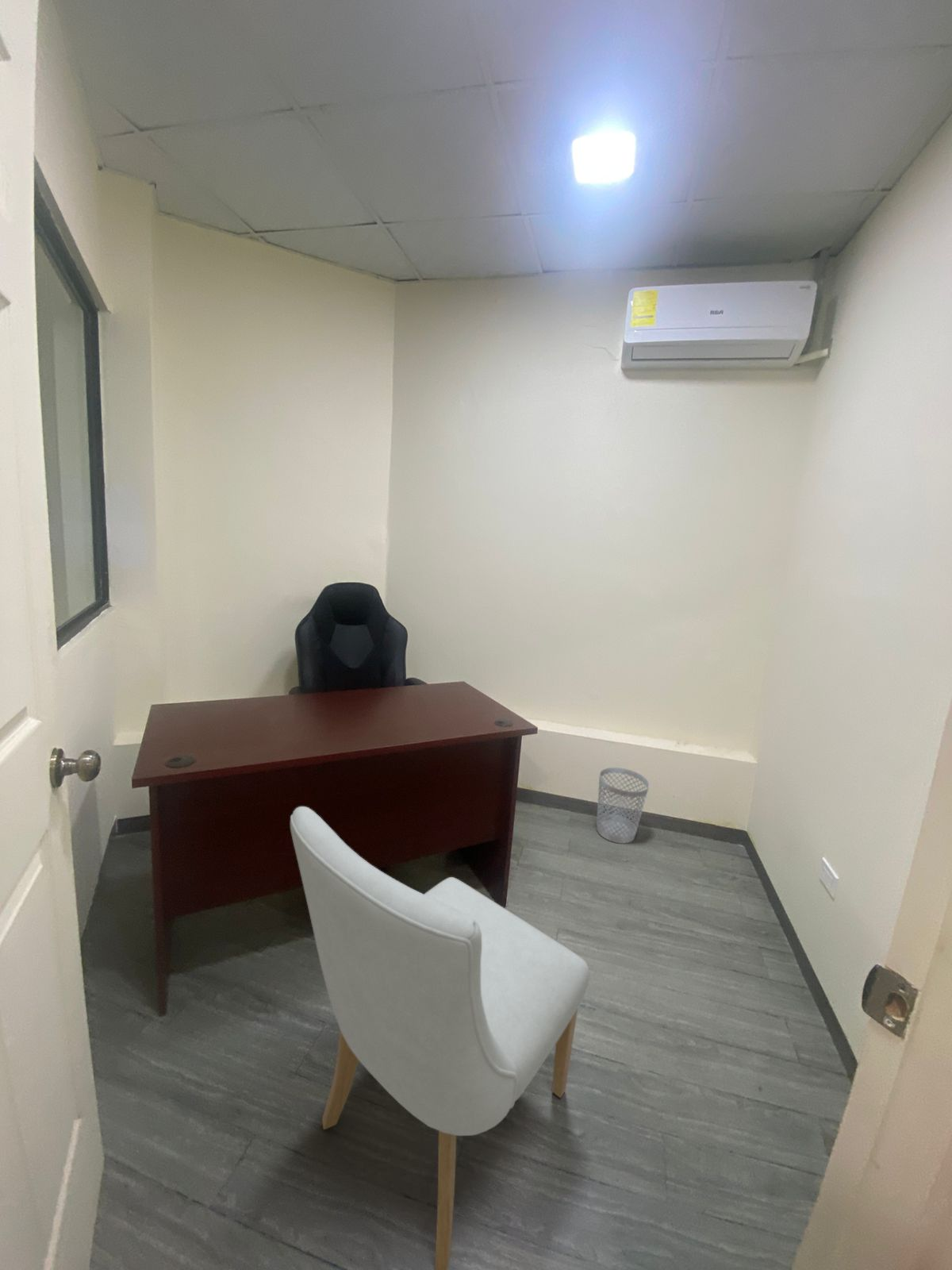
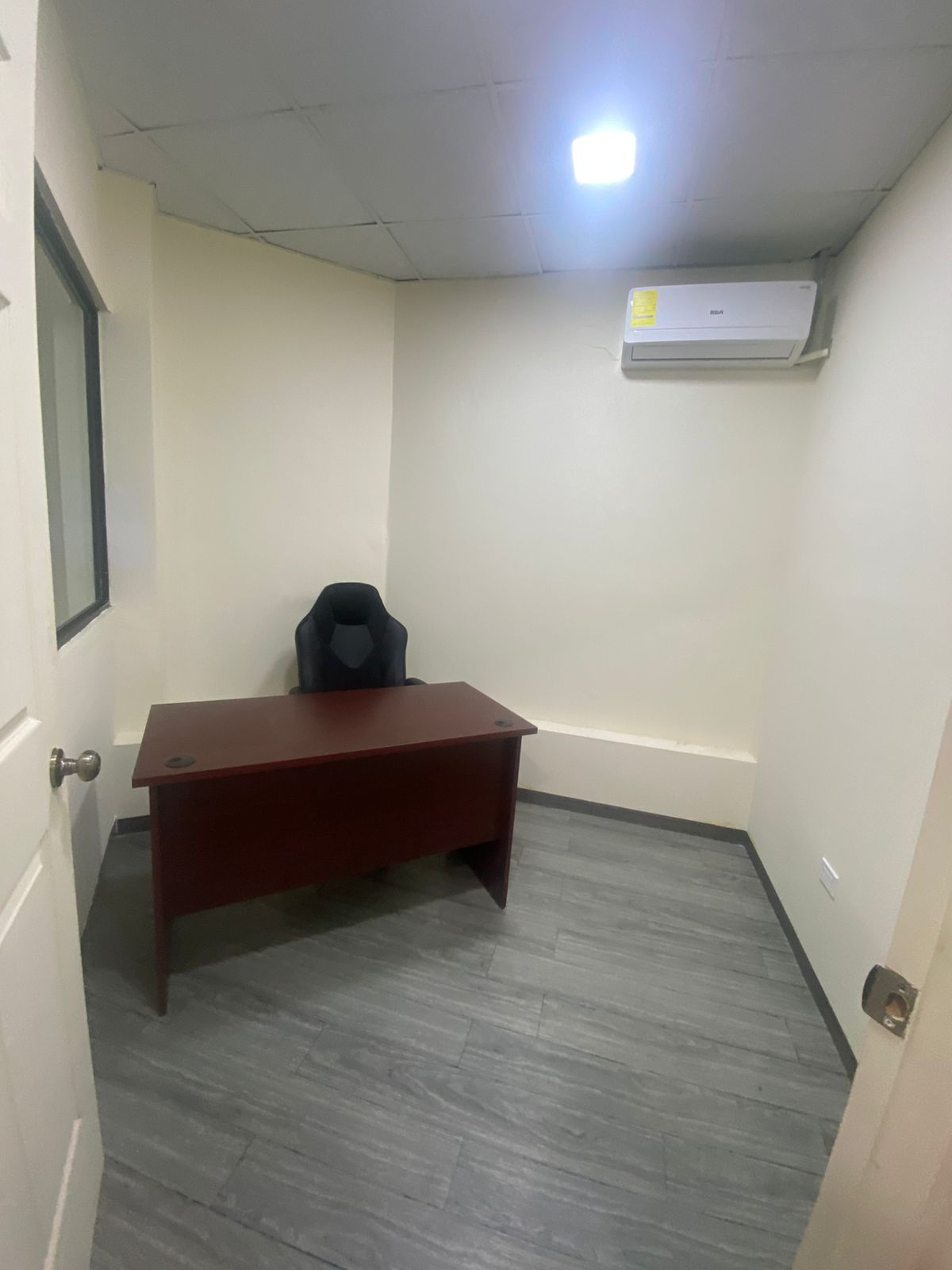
- wastebasket (620, 806)
- chair (444, 976)
